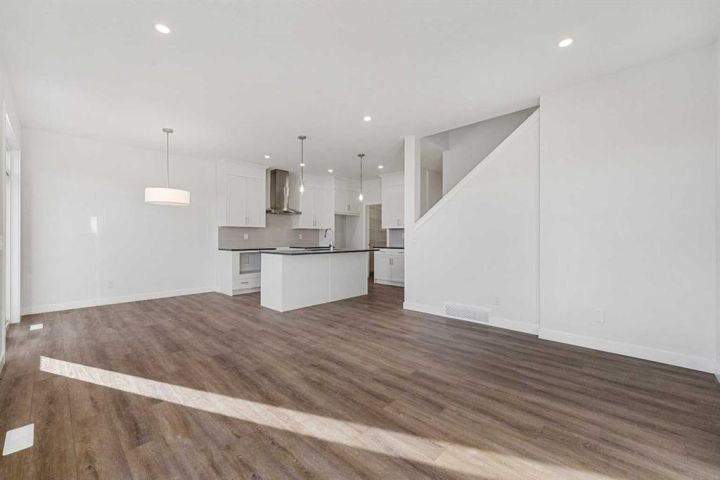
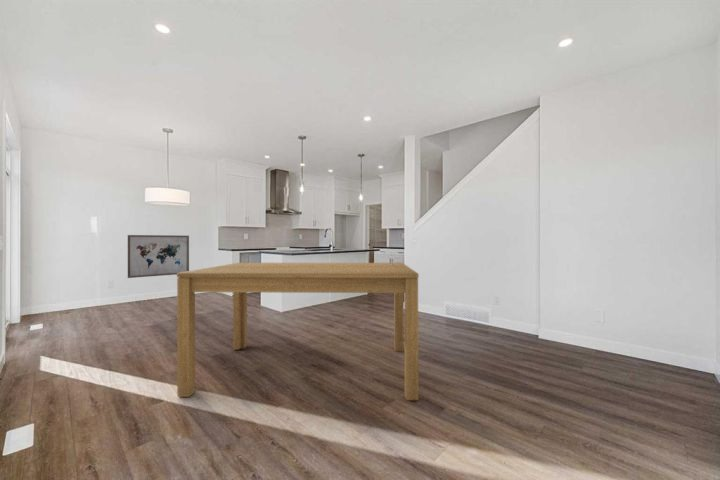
+ dining table (310, 292)
+ wall art (160, 255)
